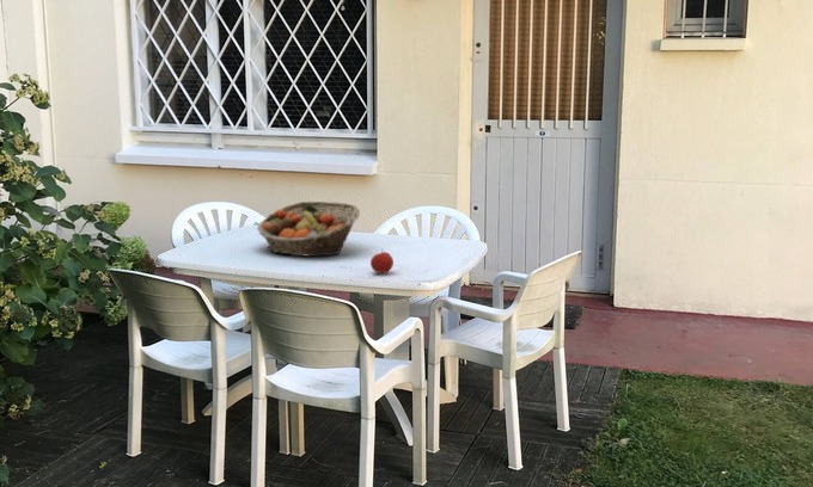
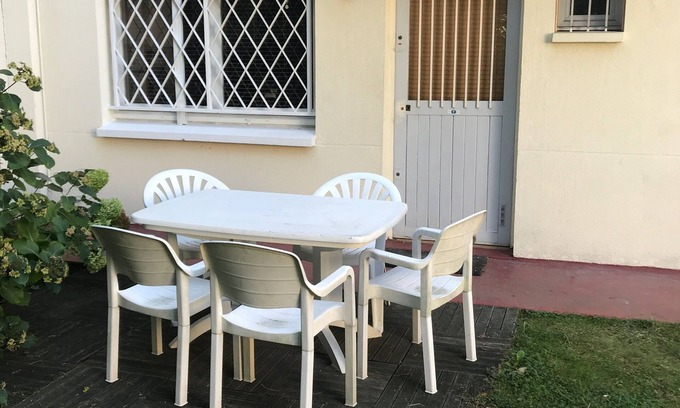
- fruit basket (308, 228)
- fruit (381, 260)
